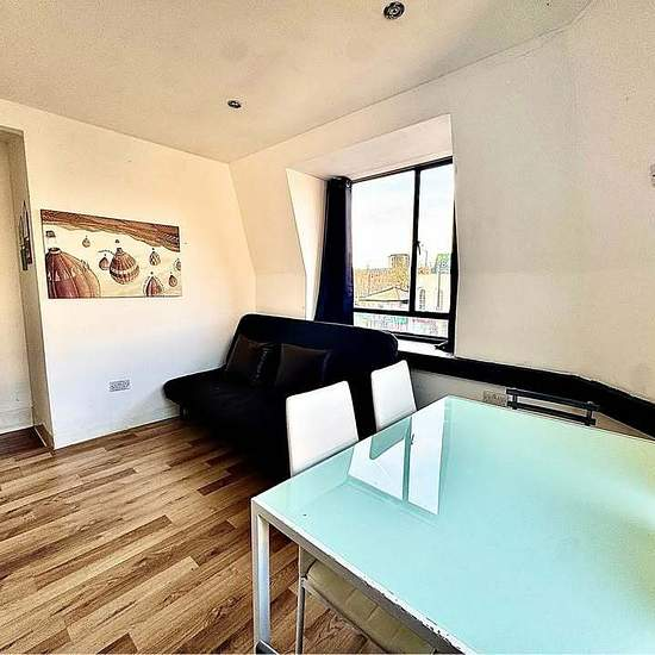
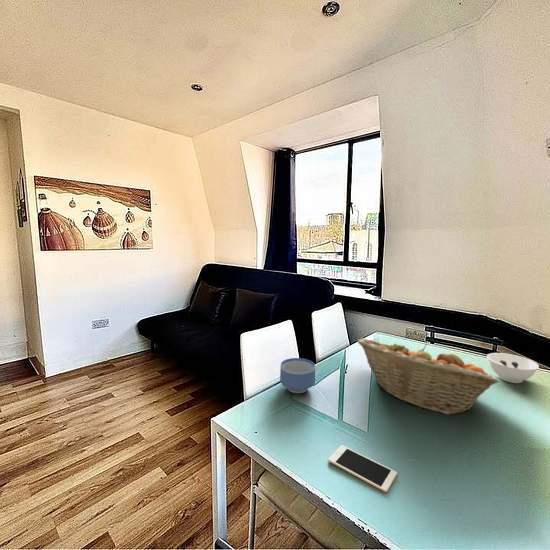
+ bowl (509, 366)
+ cell phone (361, 466)
+ fruit basket (419, 366)
+ bowl (297, 376)
